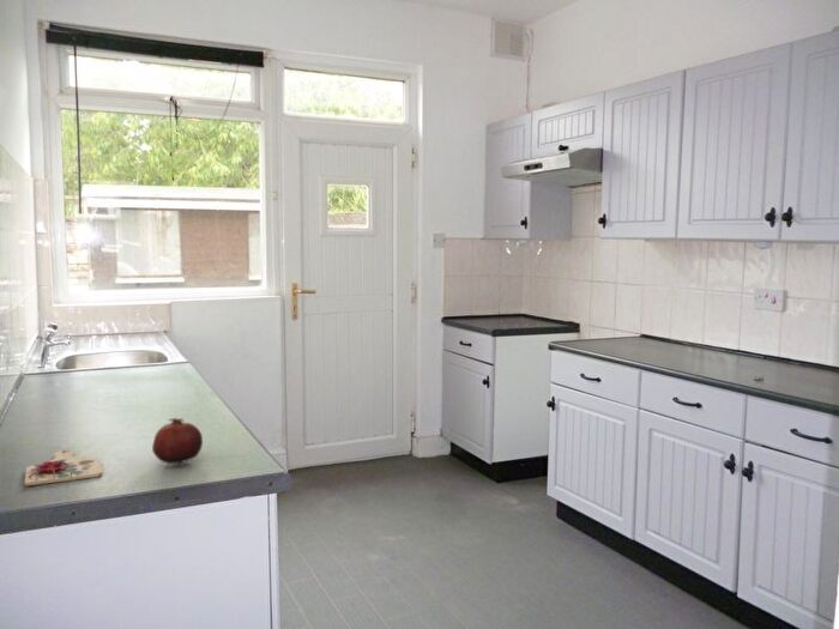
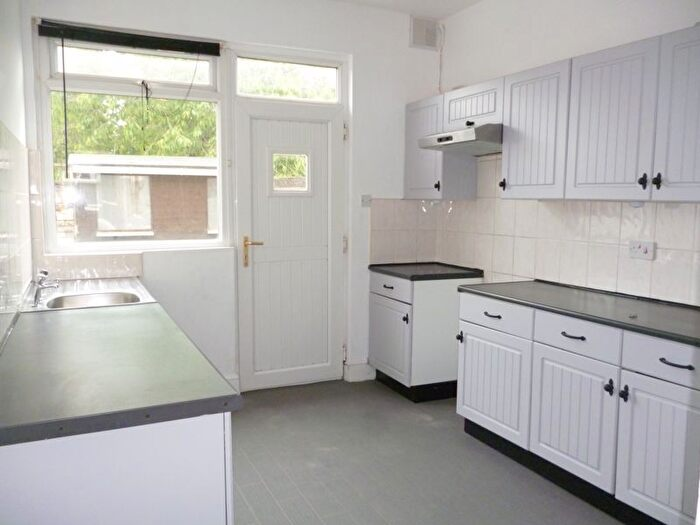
- cutting board (64, 460)
- fruit (177, 441)
